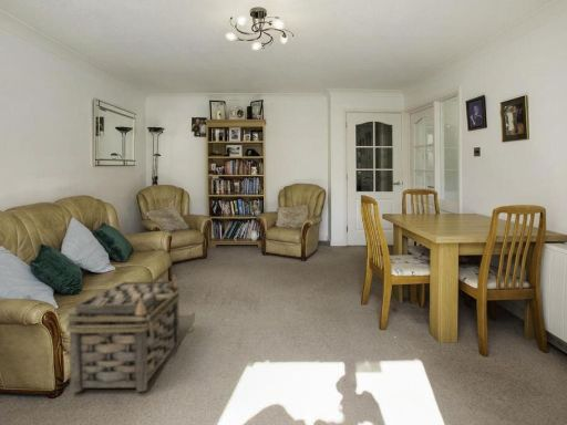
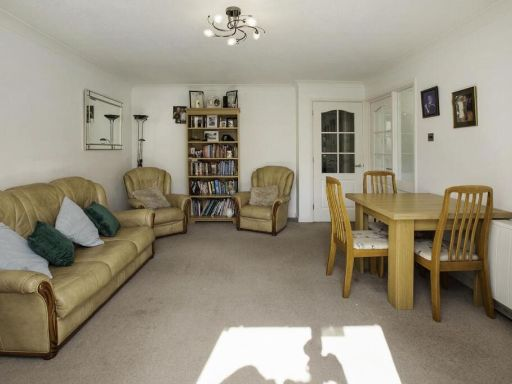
- basket (134, 324)
